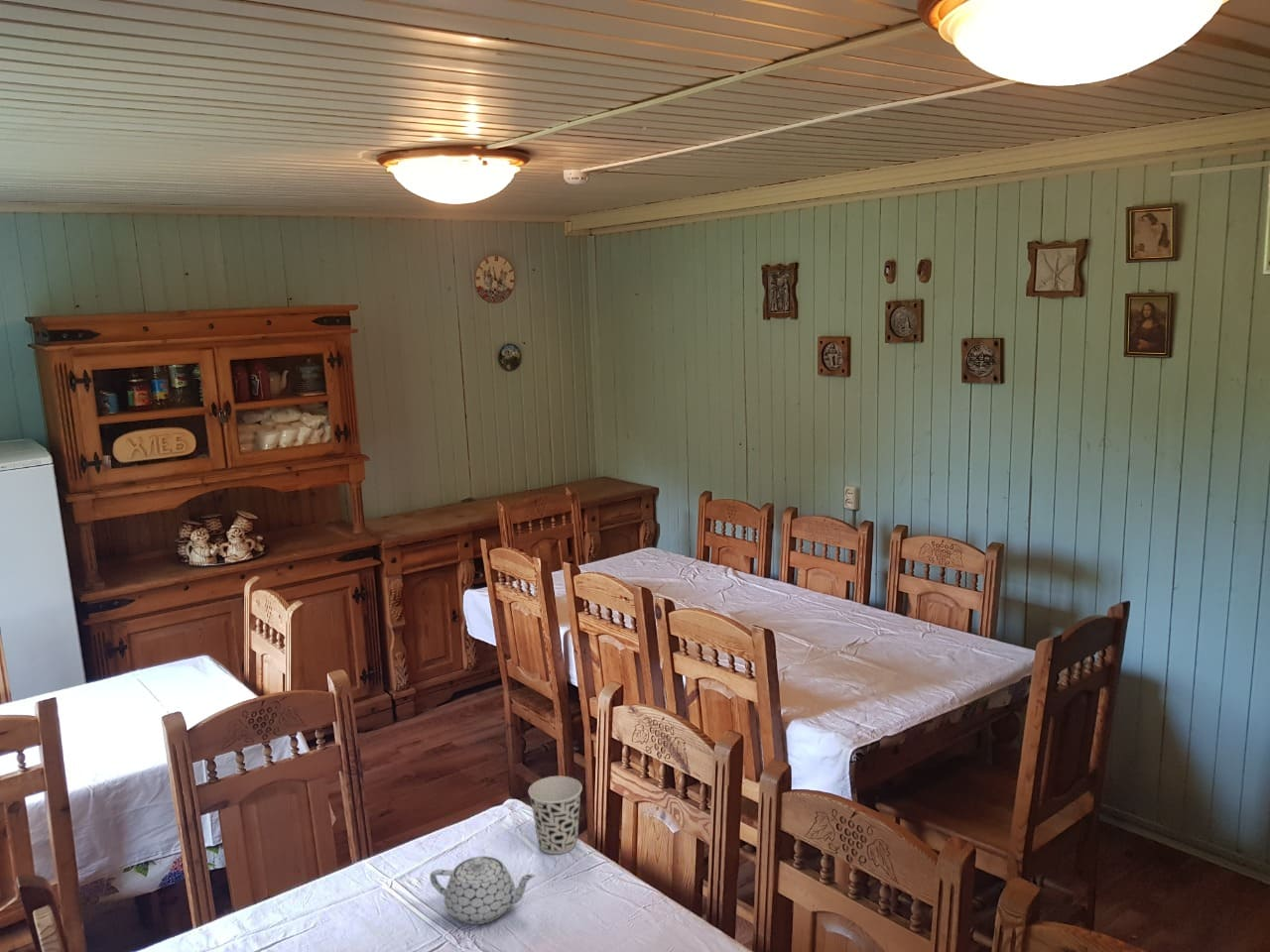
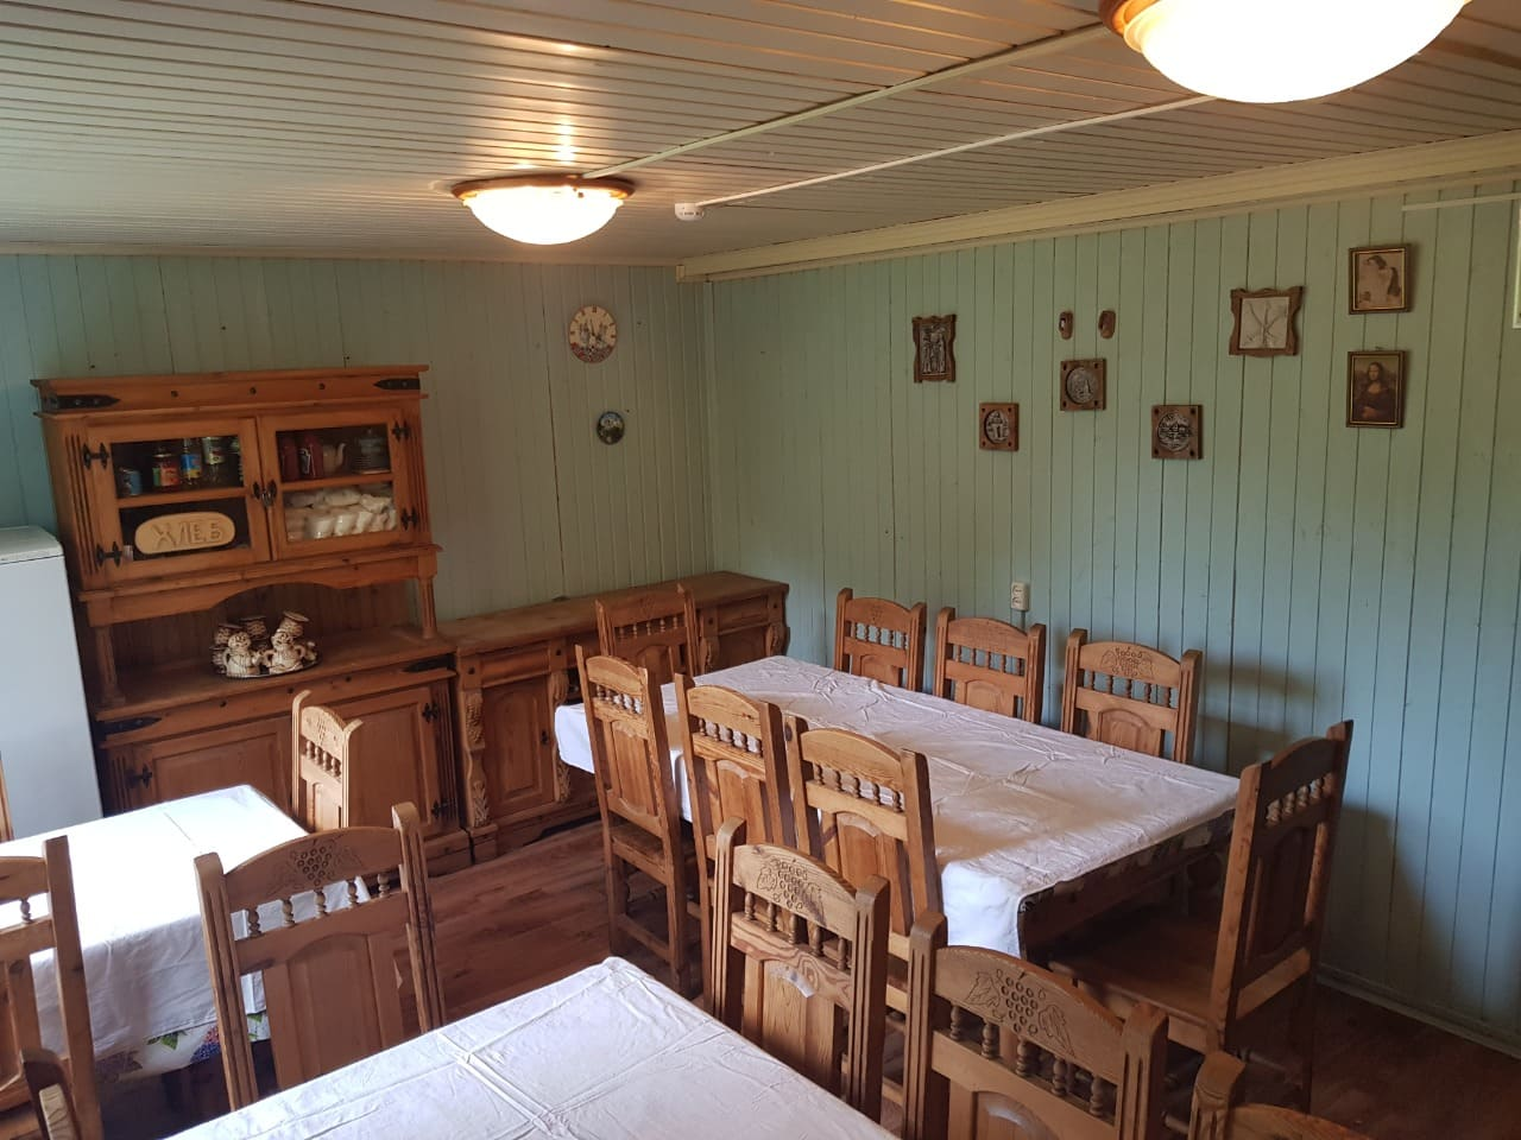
- teapot (482, 885)
- cup (557, 816)
